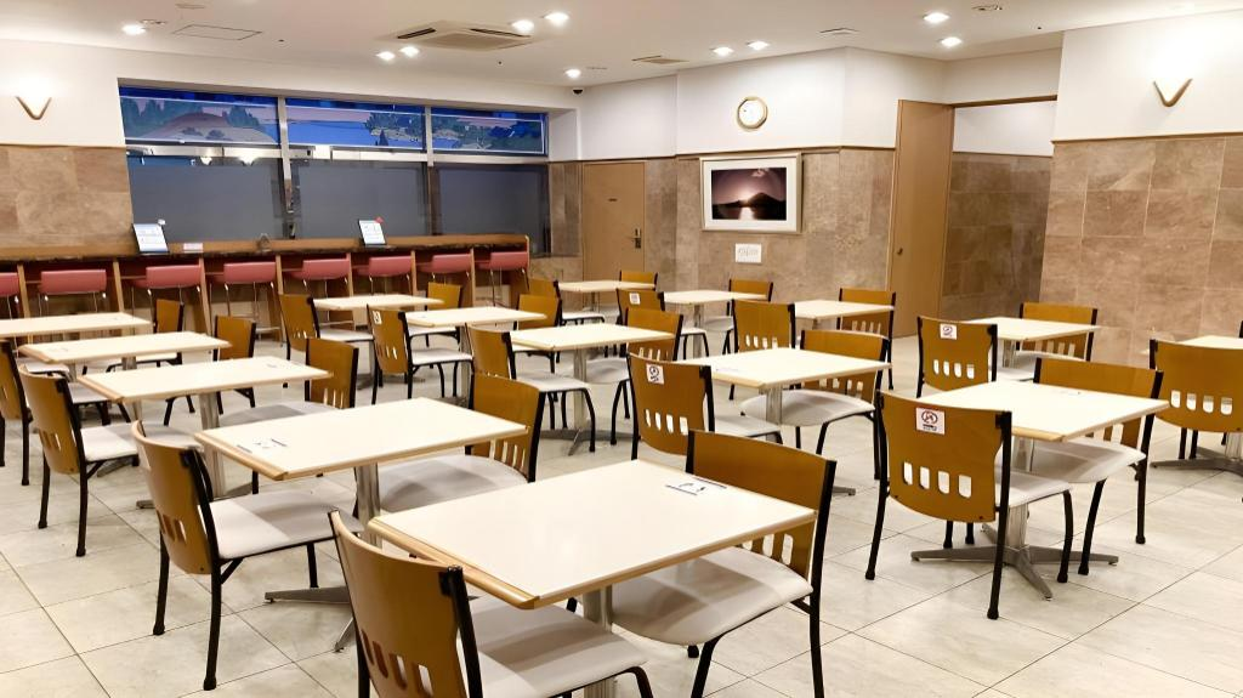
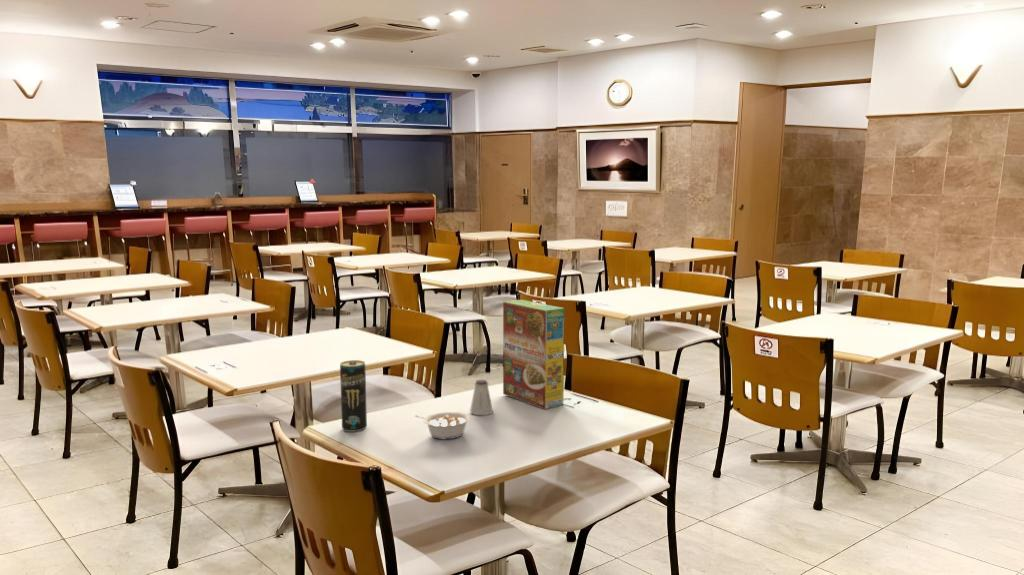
+ legume (445, 425)
+ beverage can (353, 395)
+ saltshaker (481, 396)
+ cereal box (532, 352)
